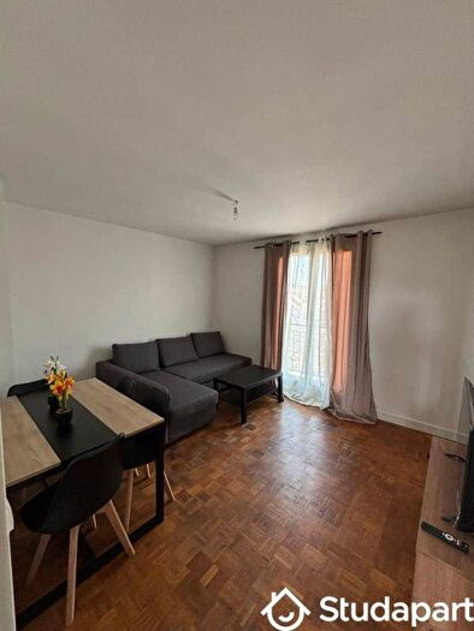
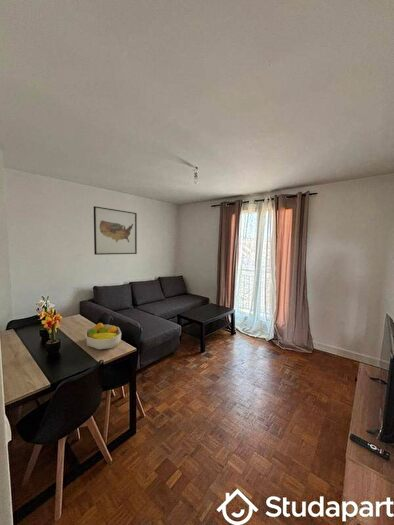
+ wall art (117, 232)
+ fruit bowl (103, 334)
